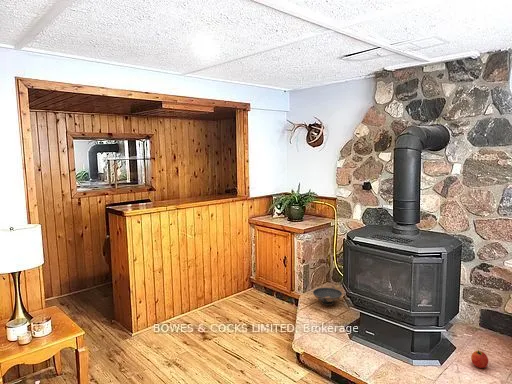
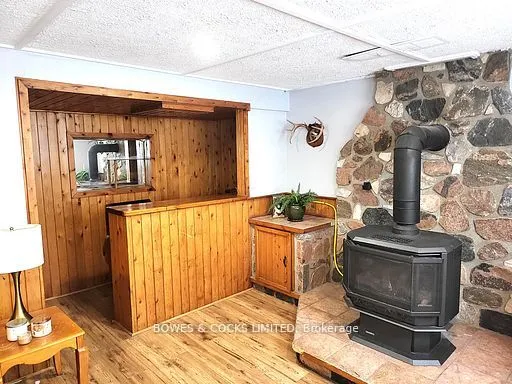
- decorative bowl (327, 297)
- apple (479, 358)
